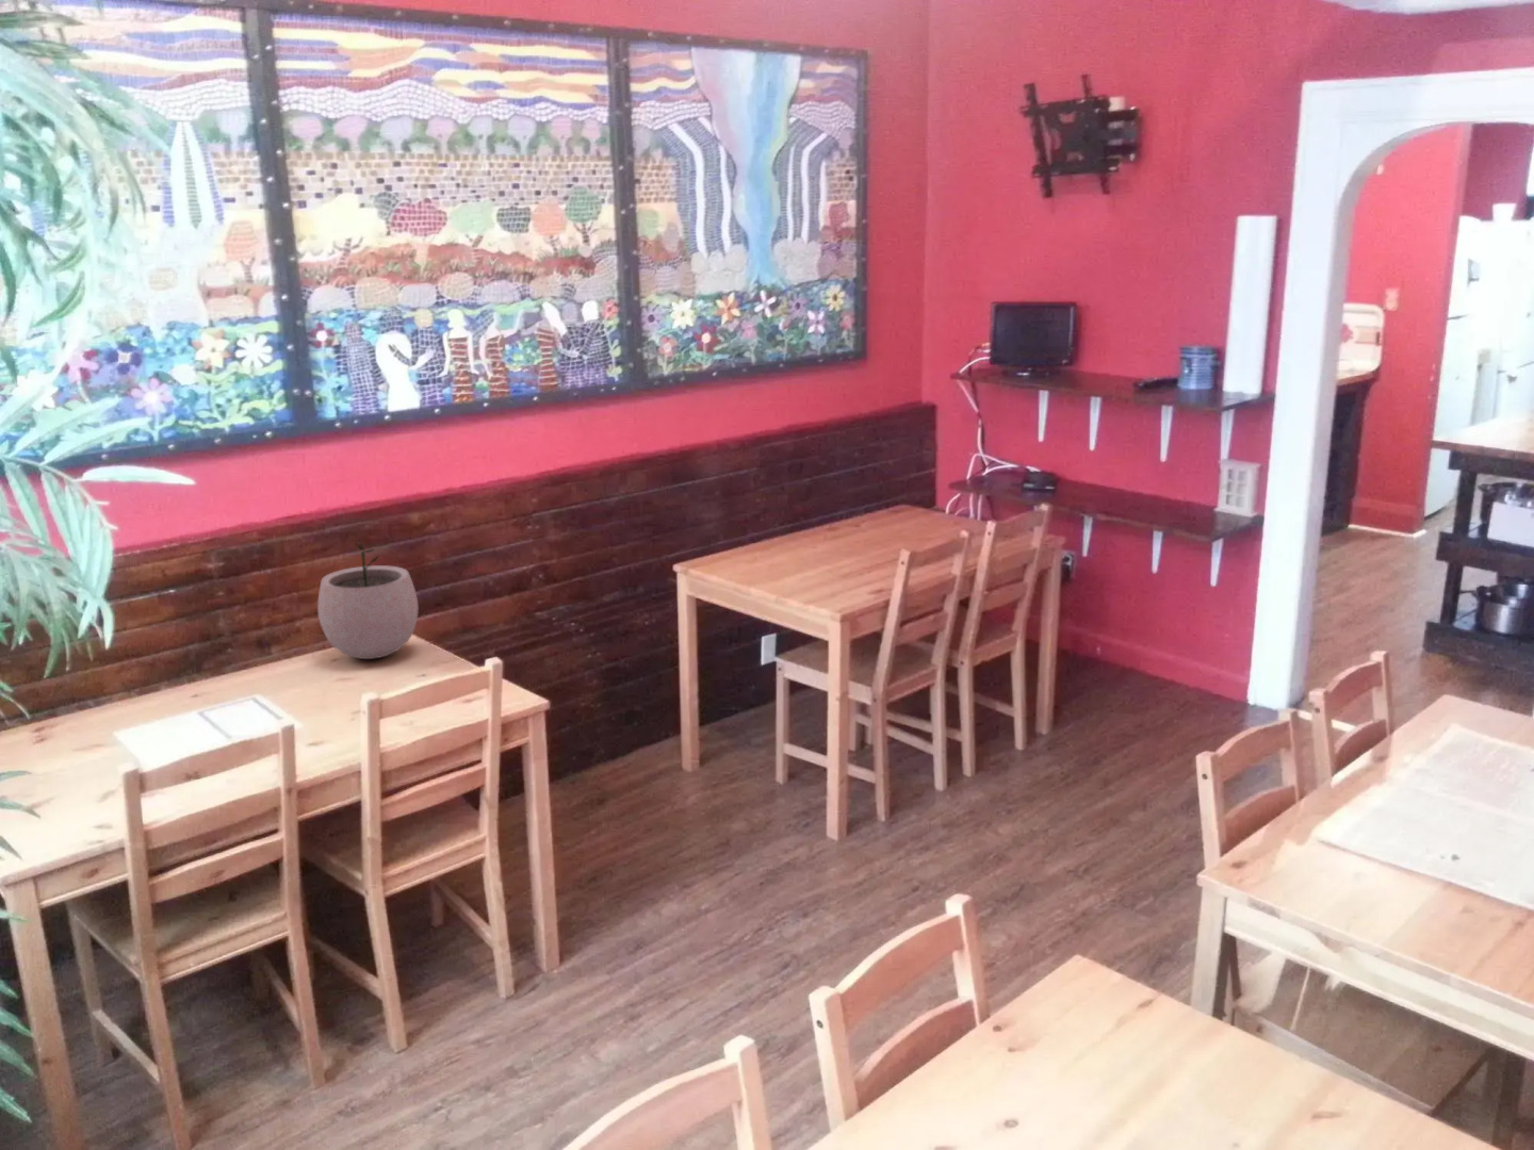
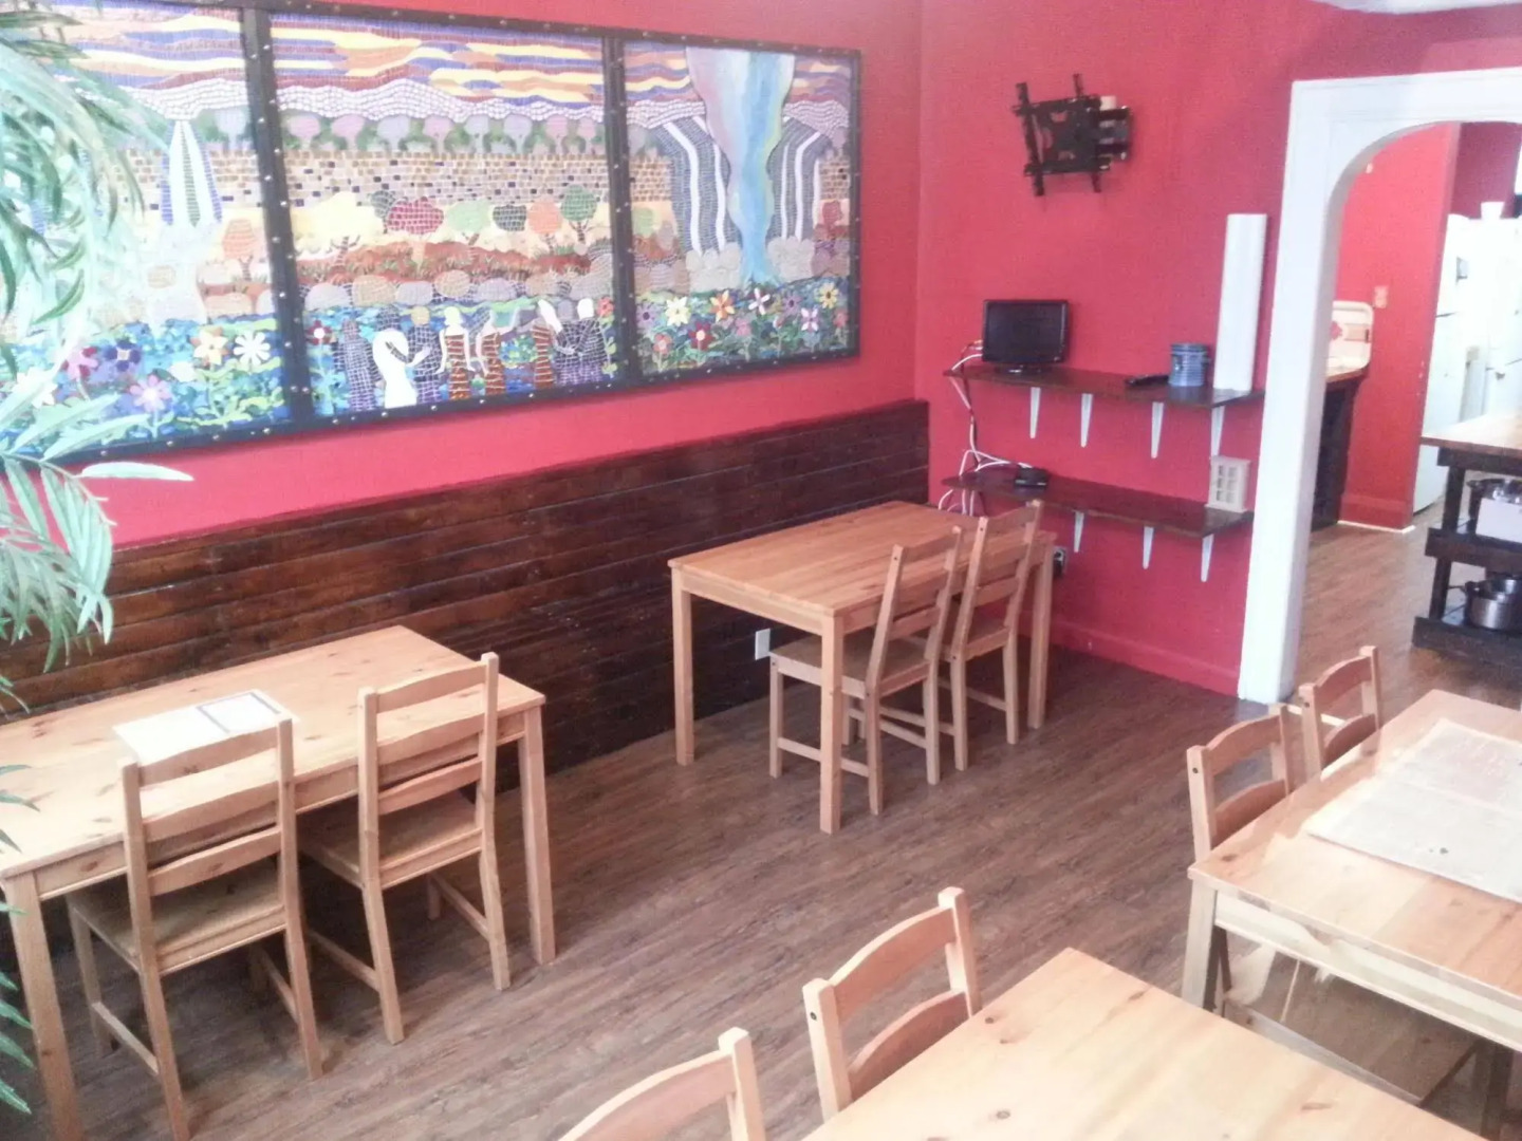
- plant pot (367, 598)
